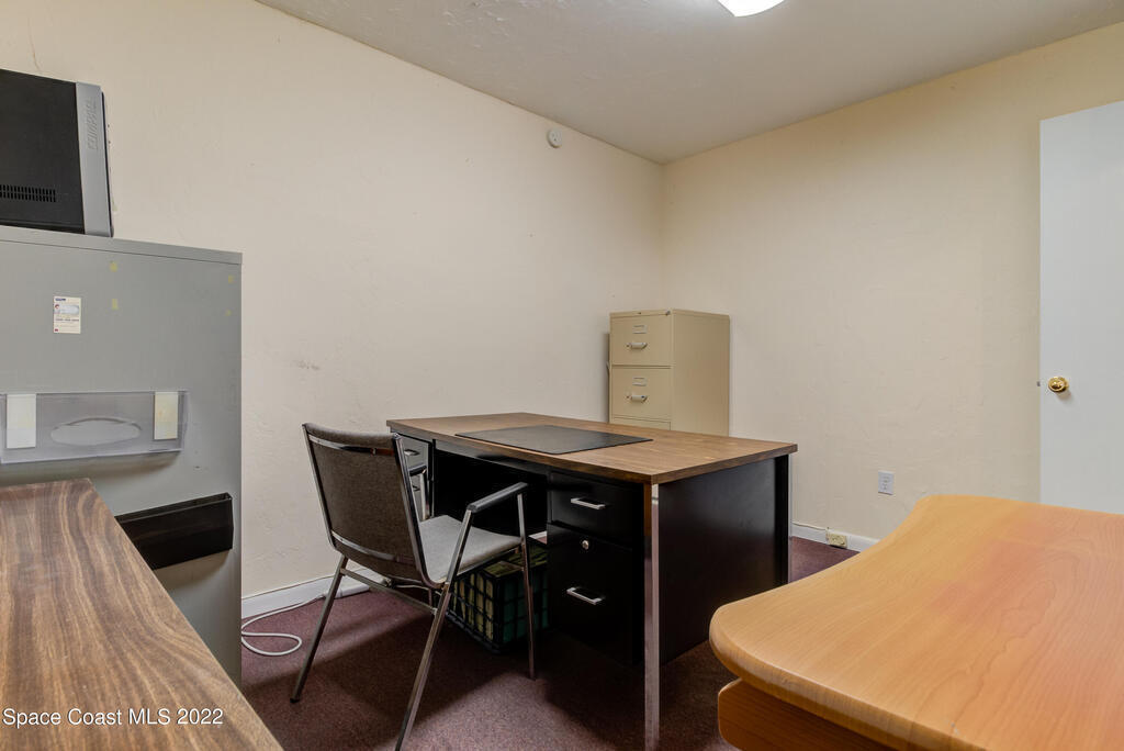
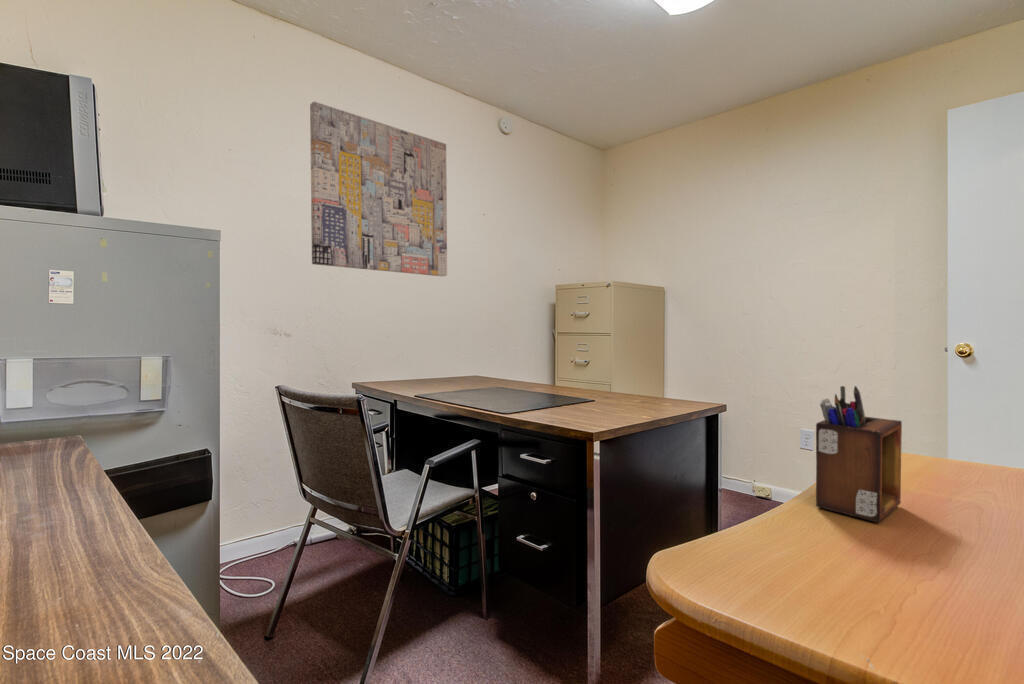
+ desk organizer (858, 447)
+ wall art (385, 198)
